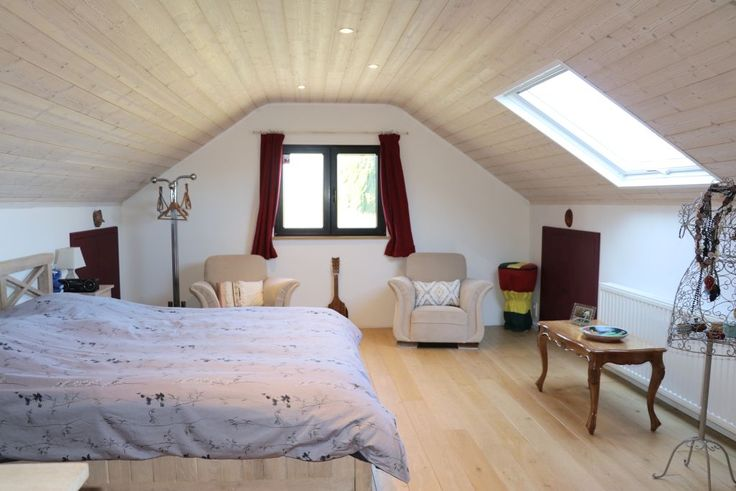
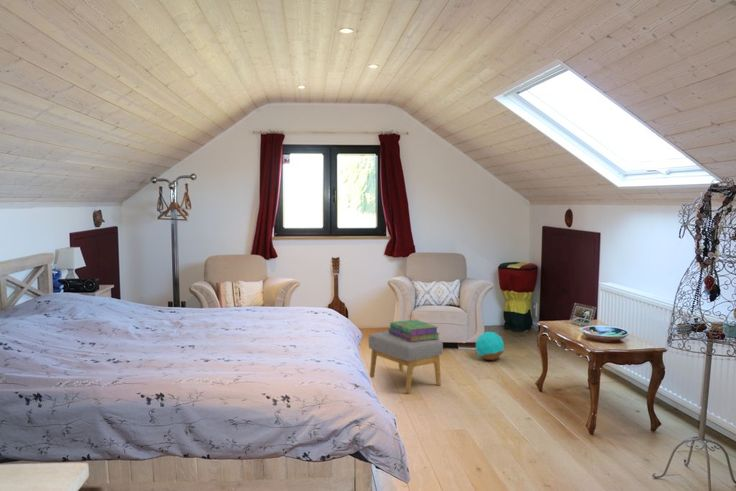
+ stack of books (413, 329)
+ footstool (404, 358)
+ ball (489, 345)
